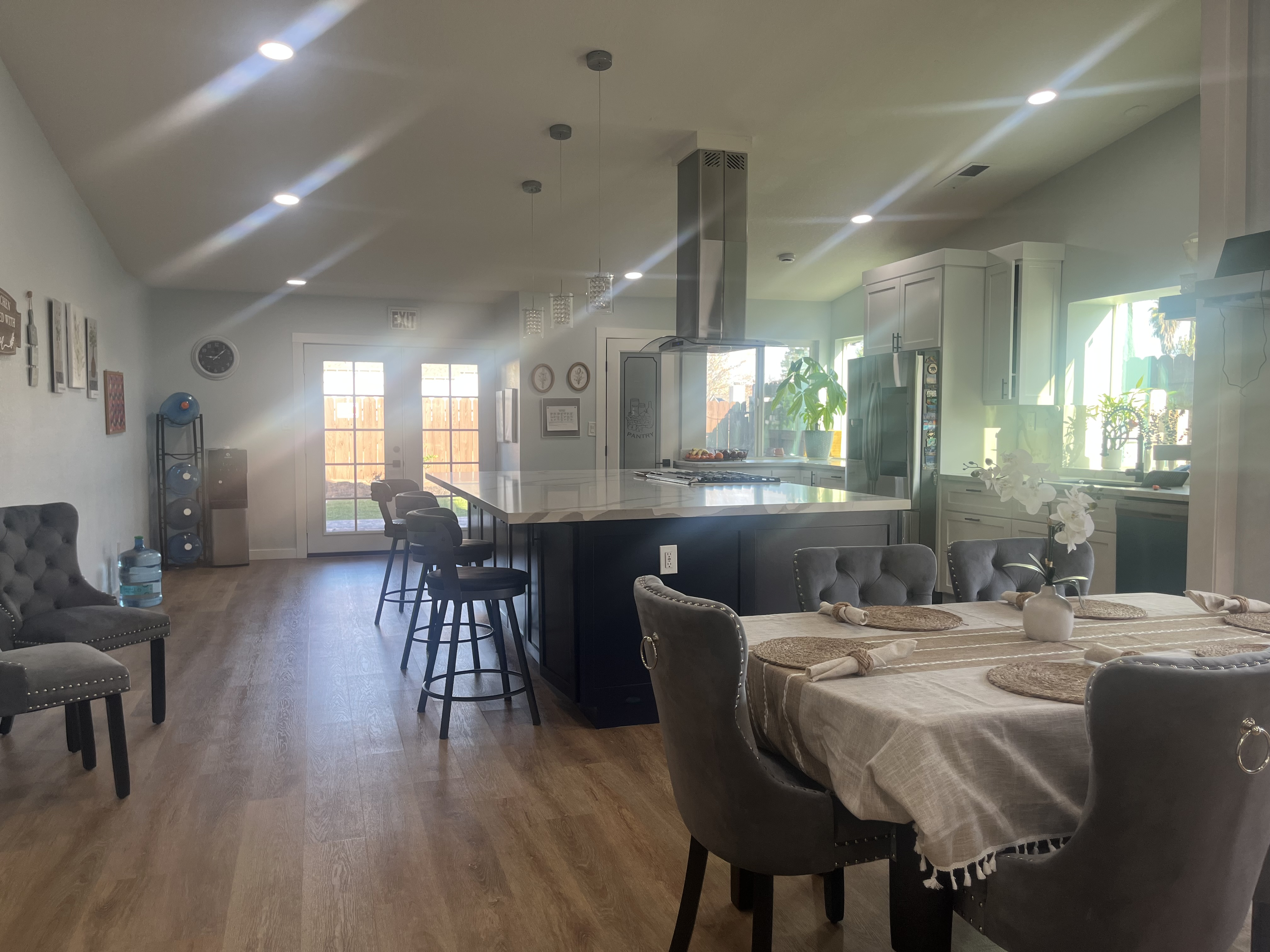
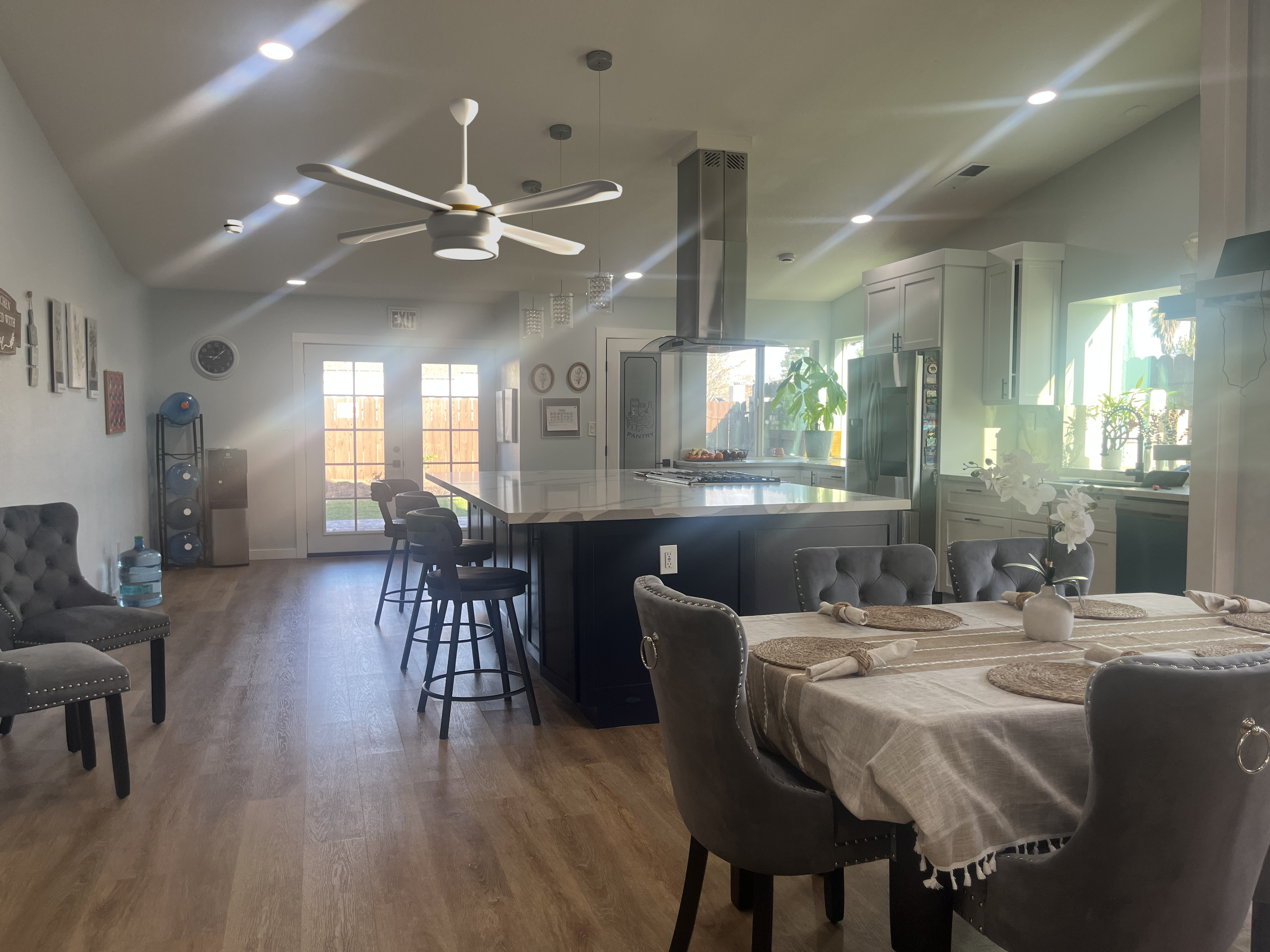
+ ceiling fan (464, 180)
+ smoke detector (233, 227)
